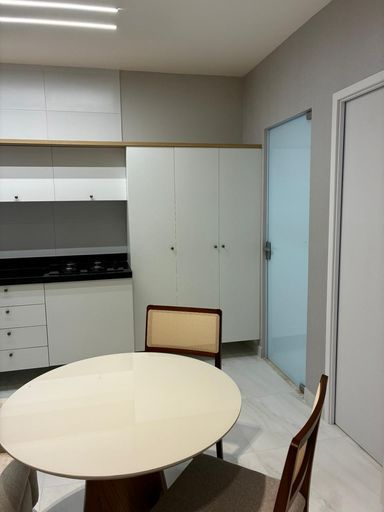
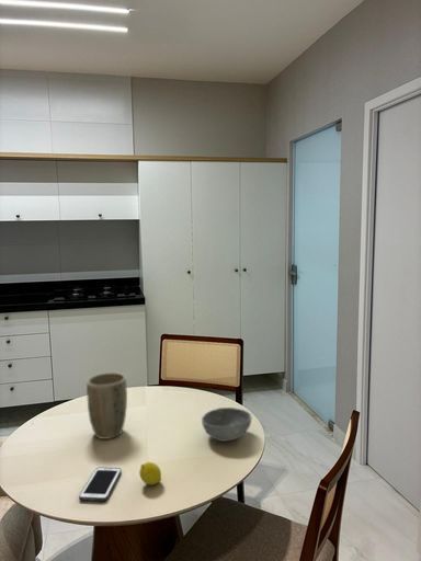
+ cell phone (101, 483)
+ plant pot (107, 405)
+ fruit (150, 472)
+ bowl (226, 425)
